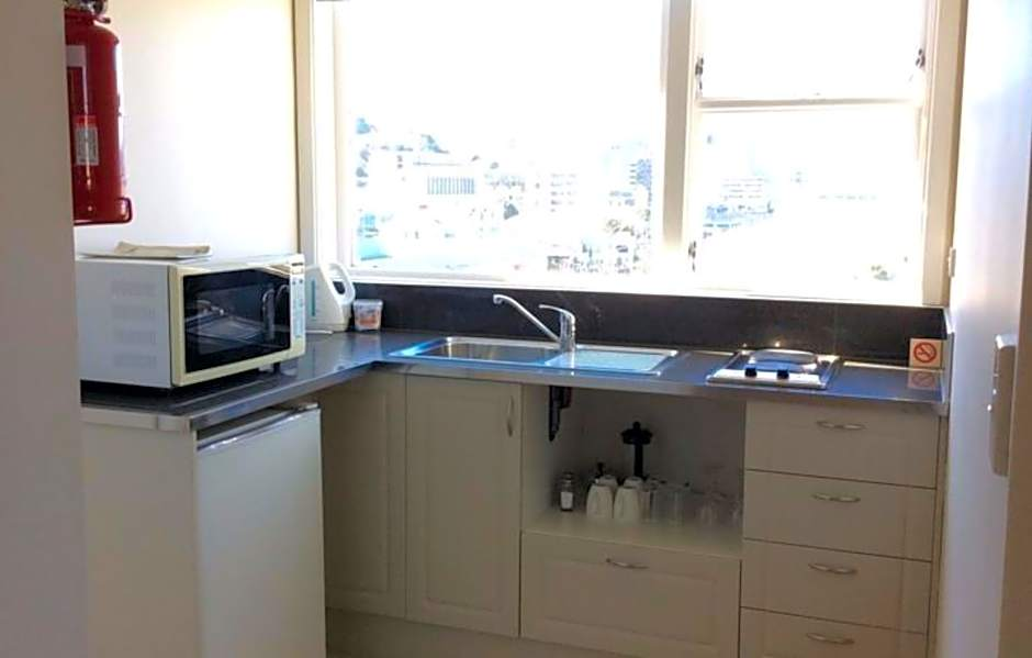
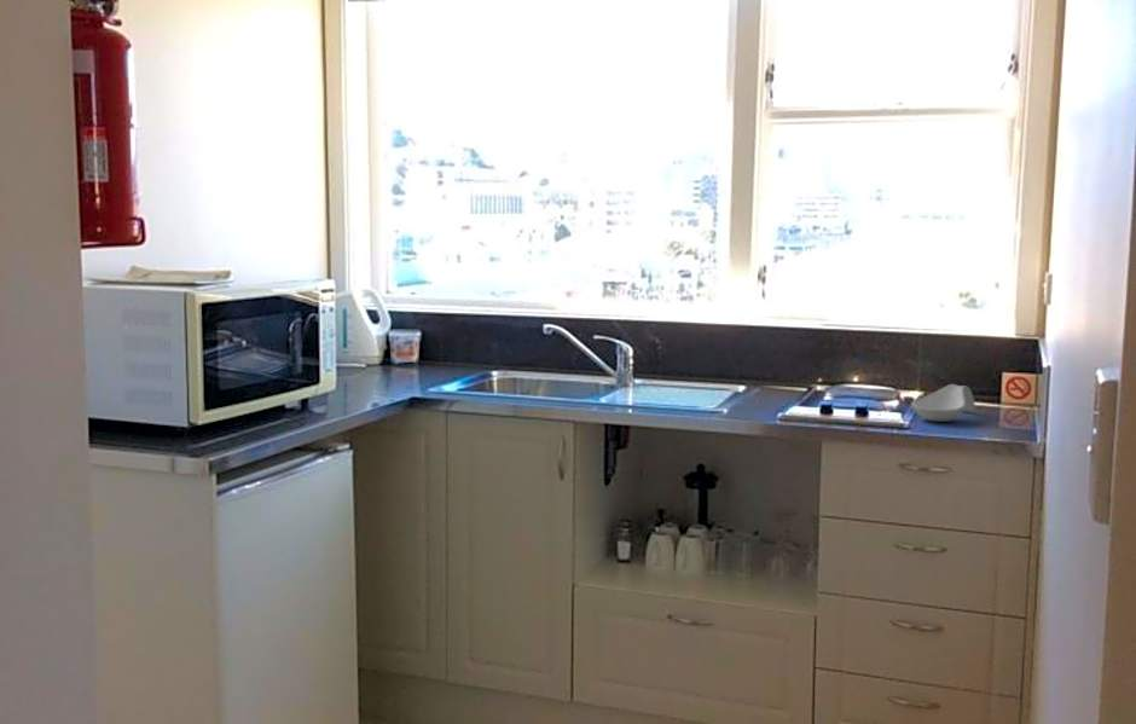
+ spoon rest (947, 401)
